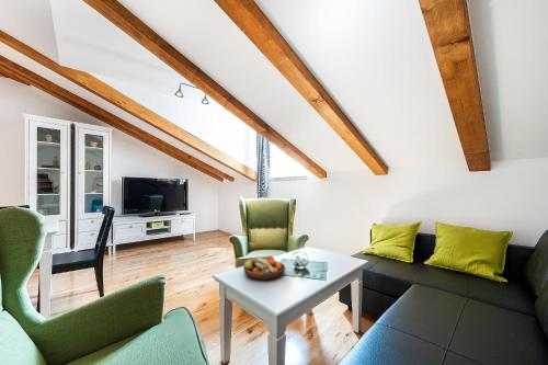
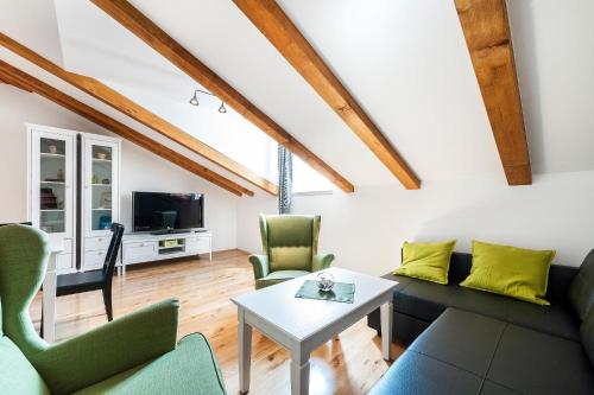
- fruit bowl (264, 264)
